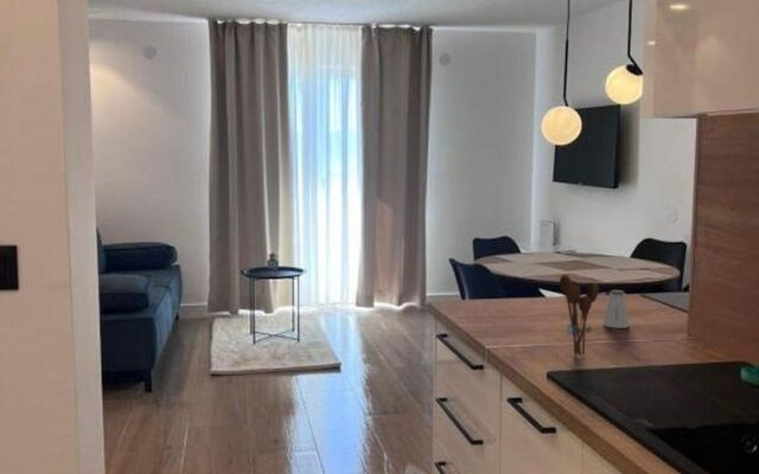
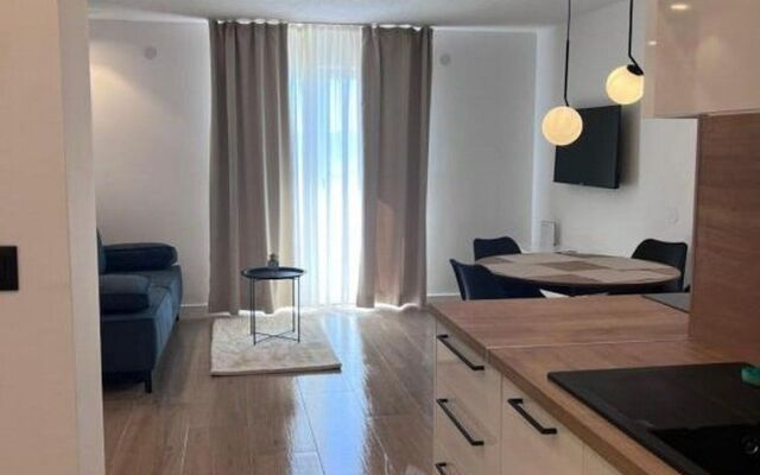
- saltshaker (617, 308)
- utensil holder (576, 314)
